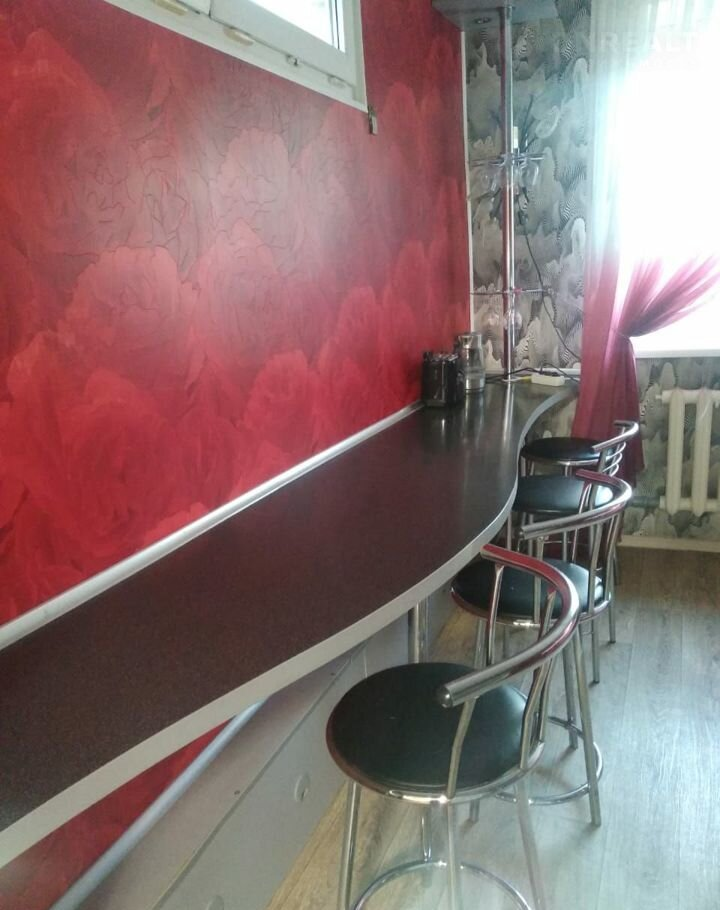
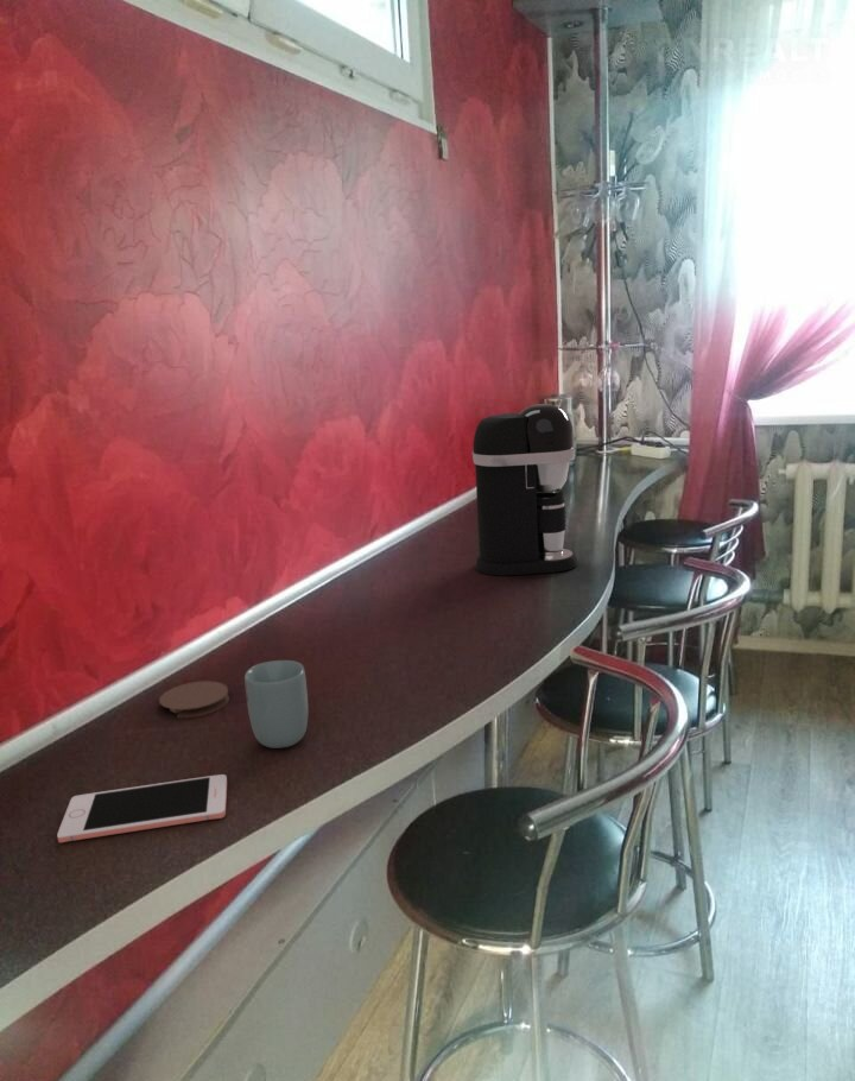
+ cell phone (146, 807)
+ coaster (194, 698)
+ cup (278, 706)
+ coffee maker (524, 487)
